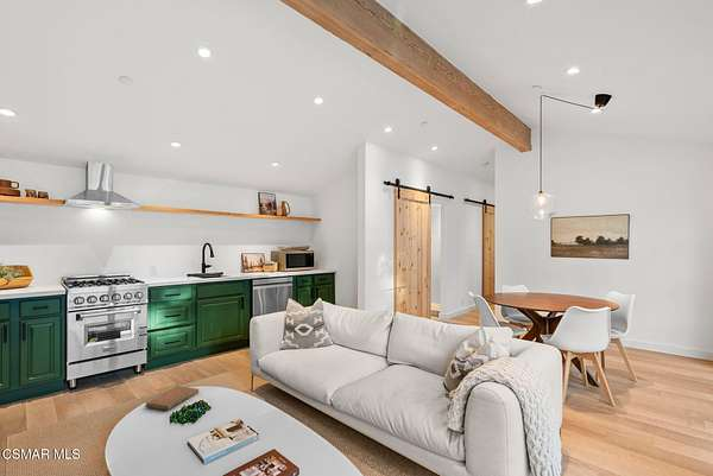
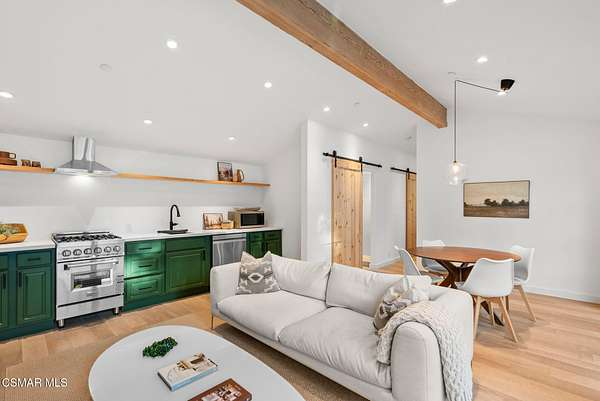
- notebook (172, 396)
